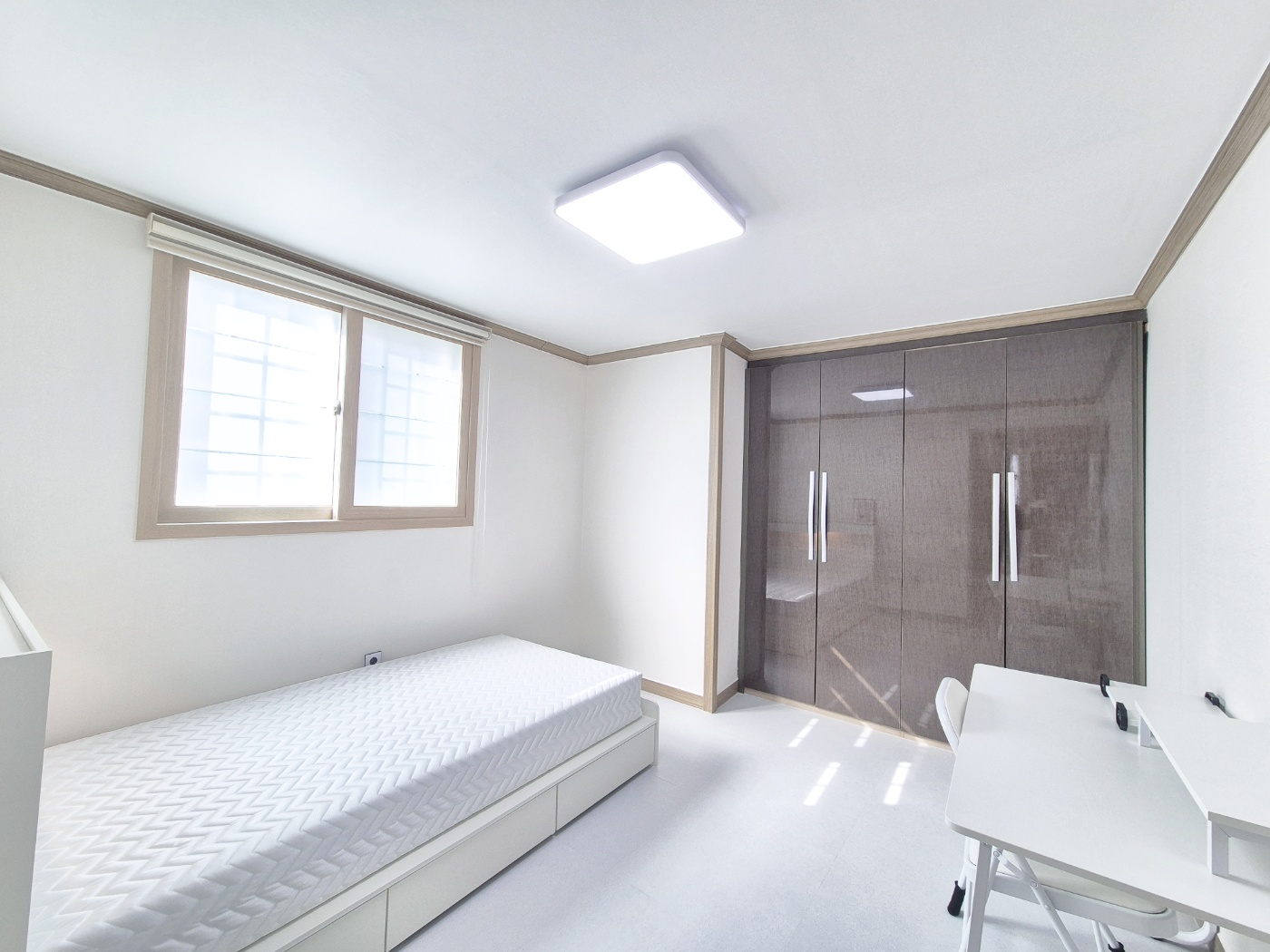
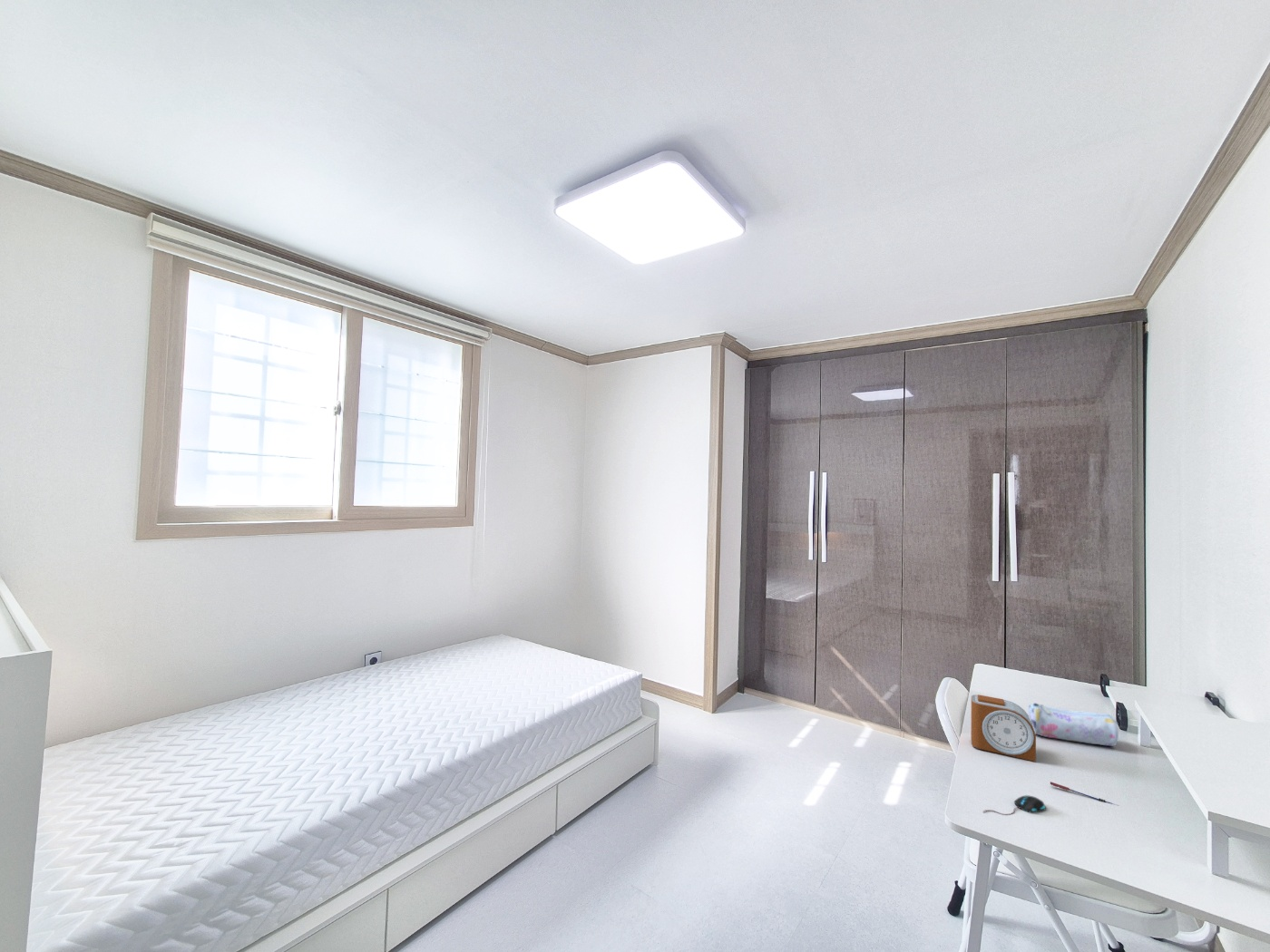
+ pen (1087, 795)
+ mouse (1014, 802)
+ alarm clock (1001, 724)
+ pencil case (1070, 723)
